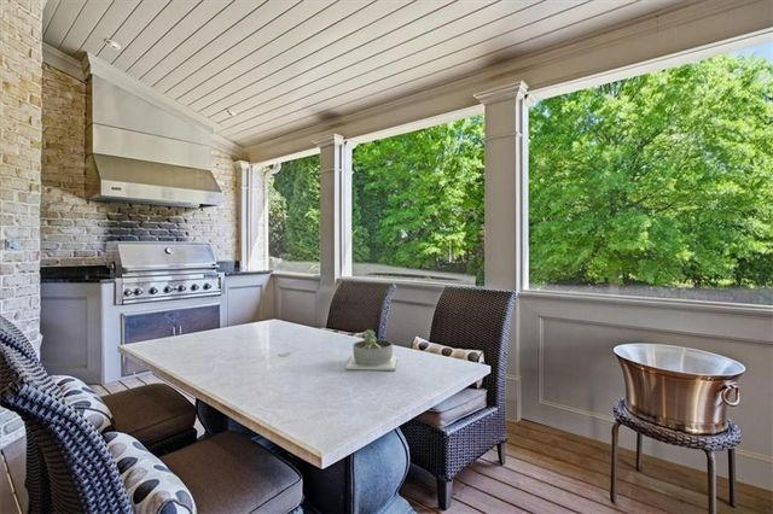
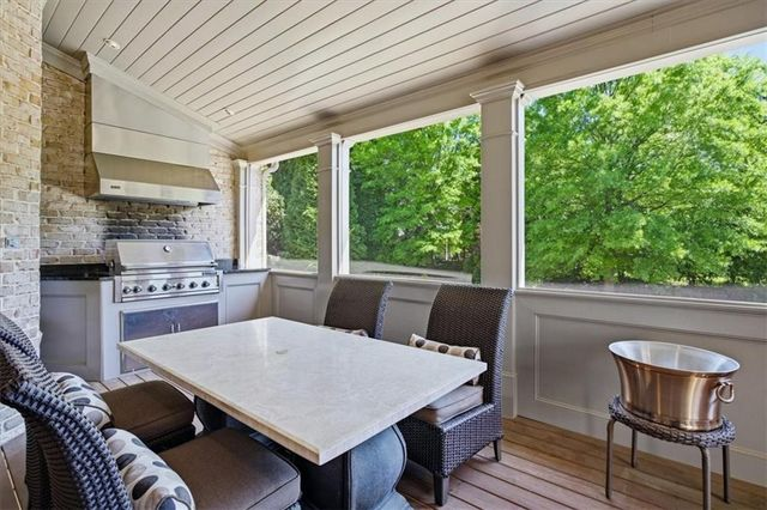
- succulent planter (372, 346)
